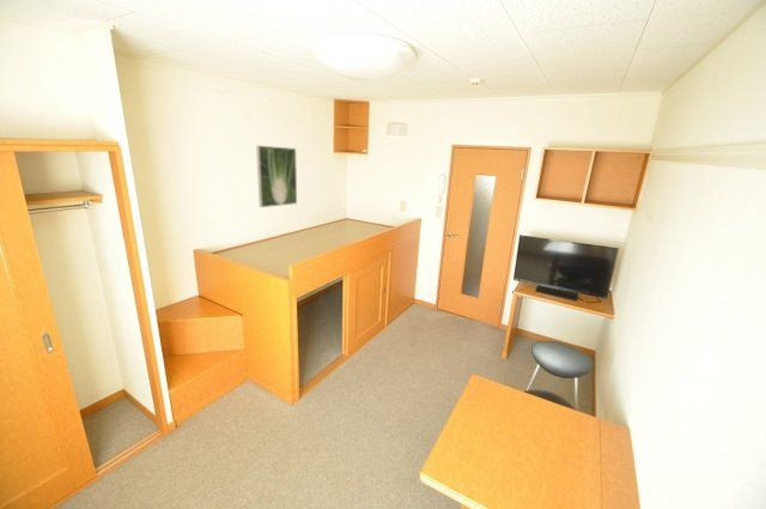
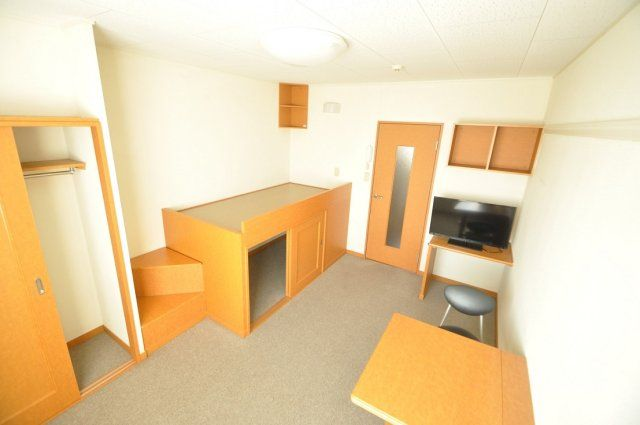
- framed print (278, 176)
